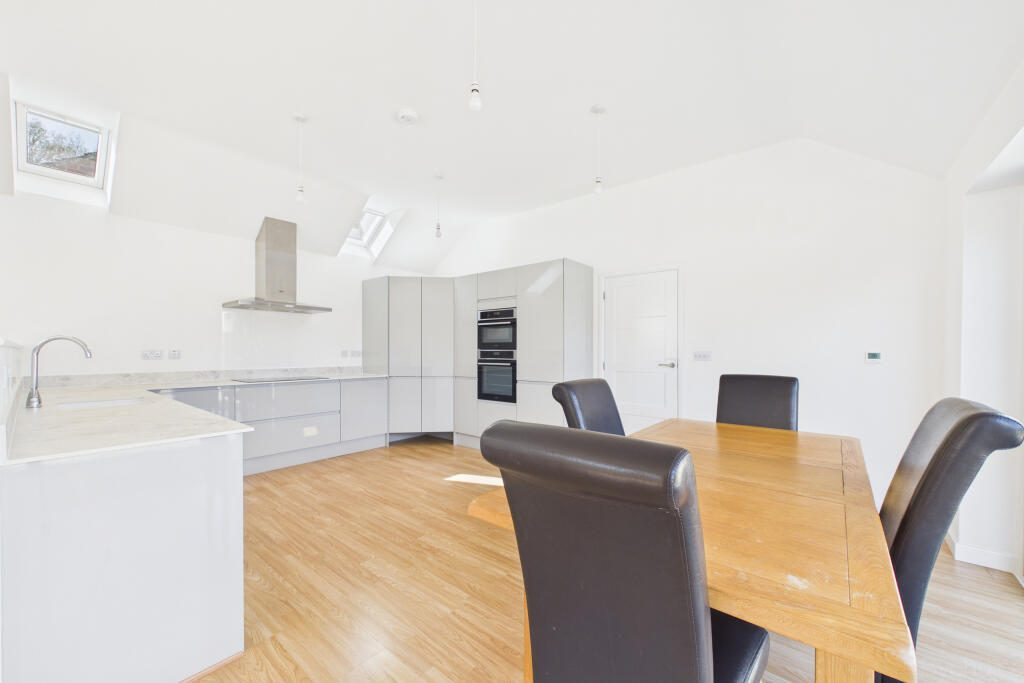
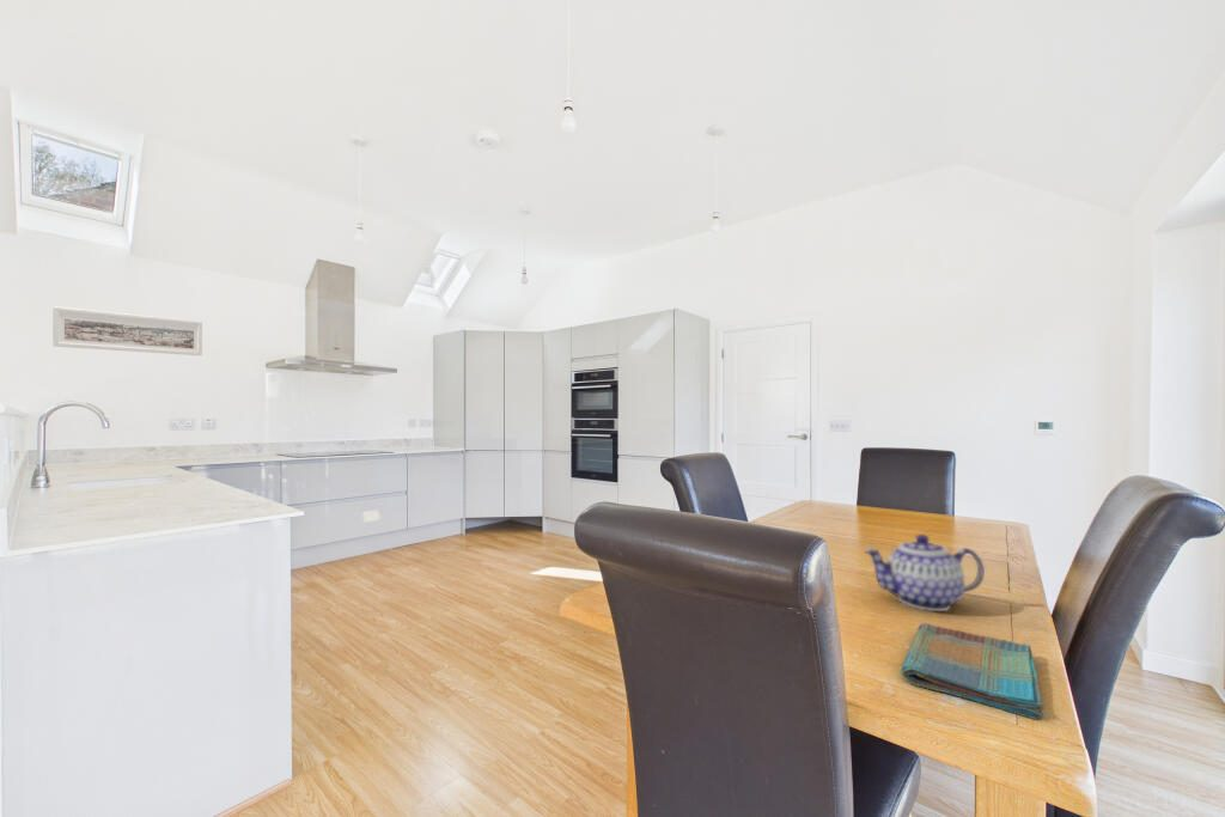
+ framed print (133, 333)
+ dish towel (969, 660)
+ teapot (922, 568)
